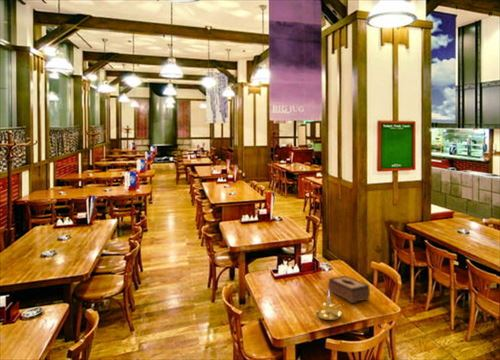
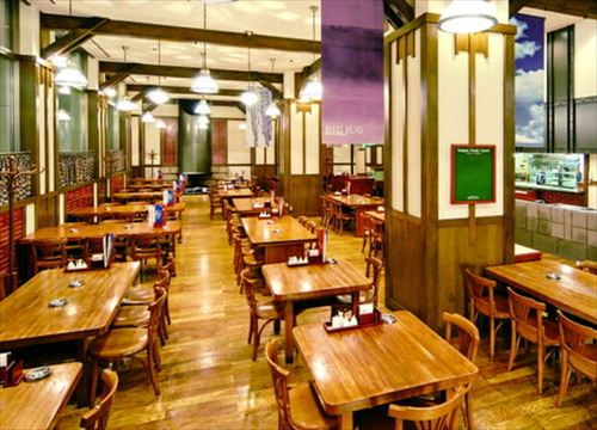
- tissue box (348, 288)
- candle holder (330, 302)
